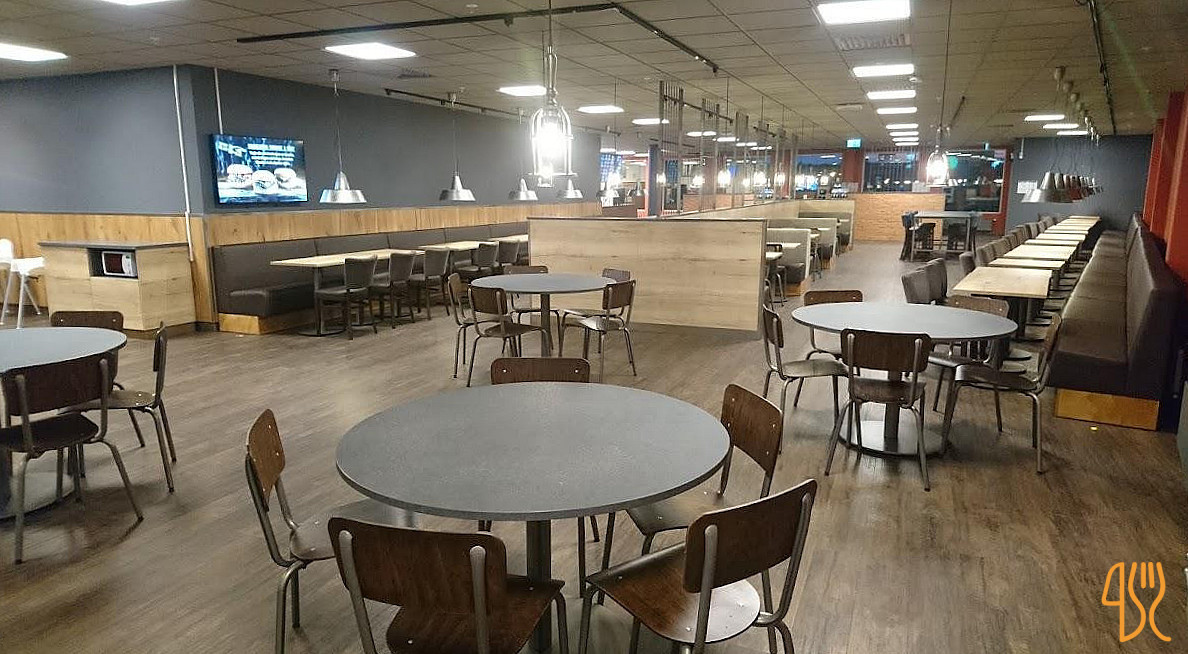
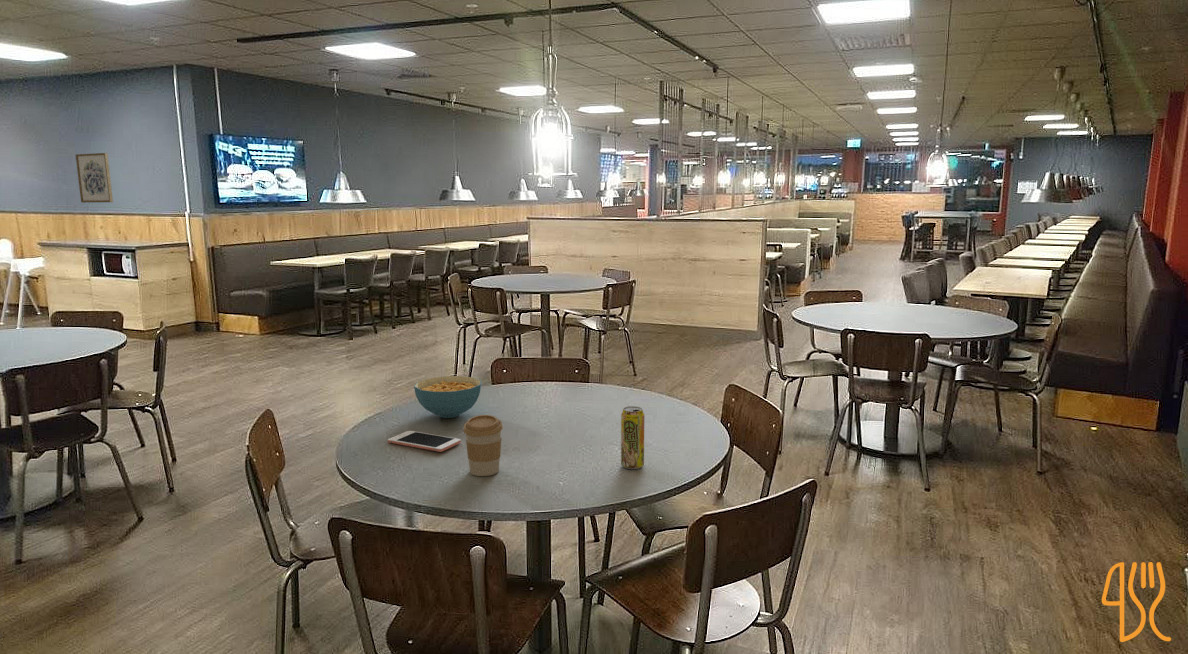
+ beverage can (632, 436)
+ wall art (94, 178)
+ coffee cup (483, 445)
+ cereal bowl (448, 399)
+ cell phone (424, 440)
